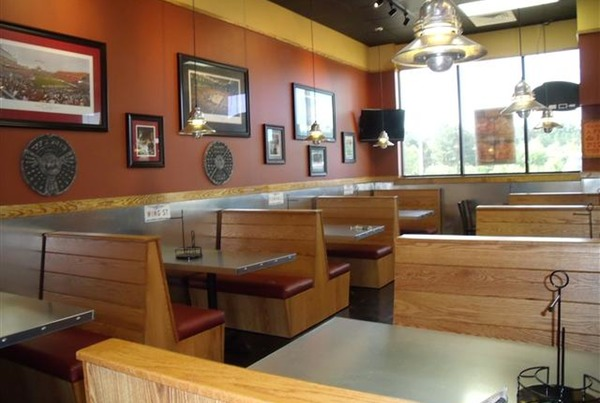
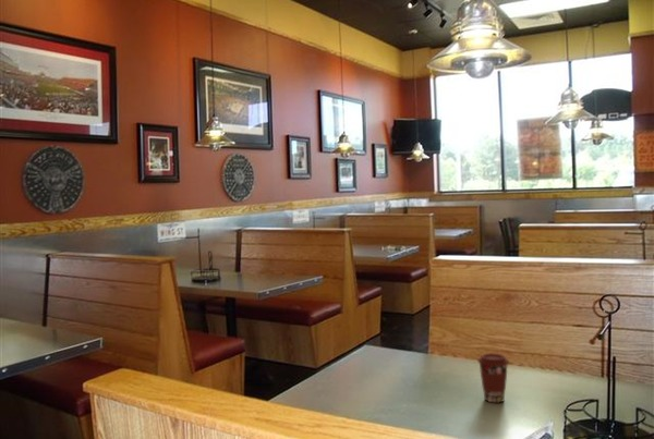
+ coffee cup (493, 377)
